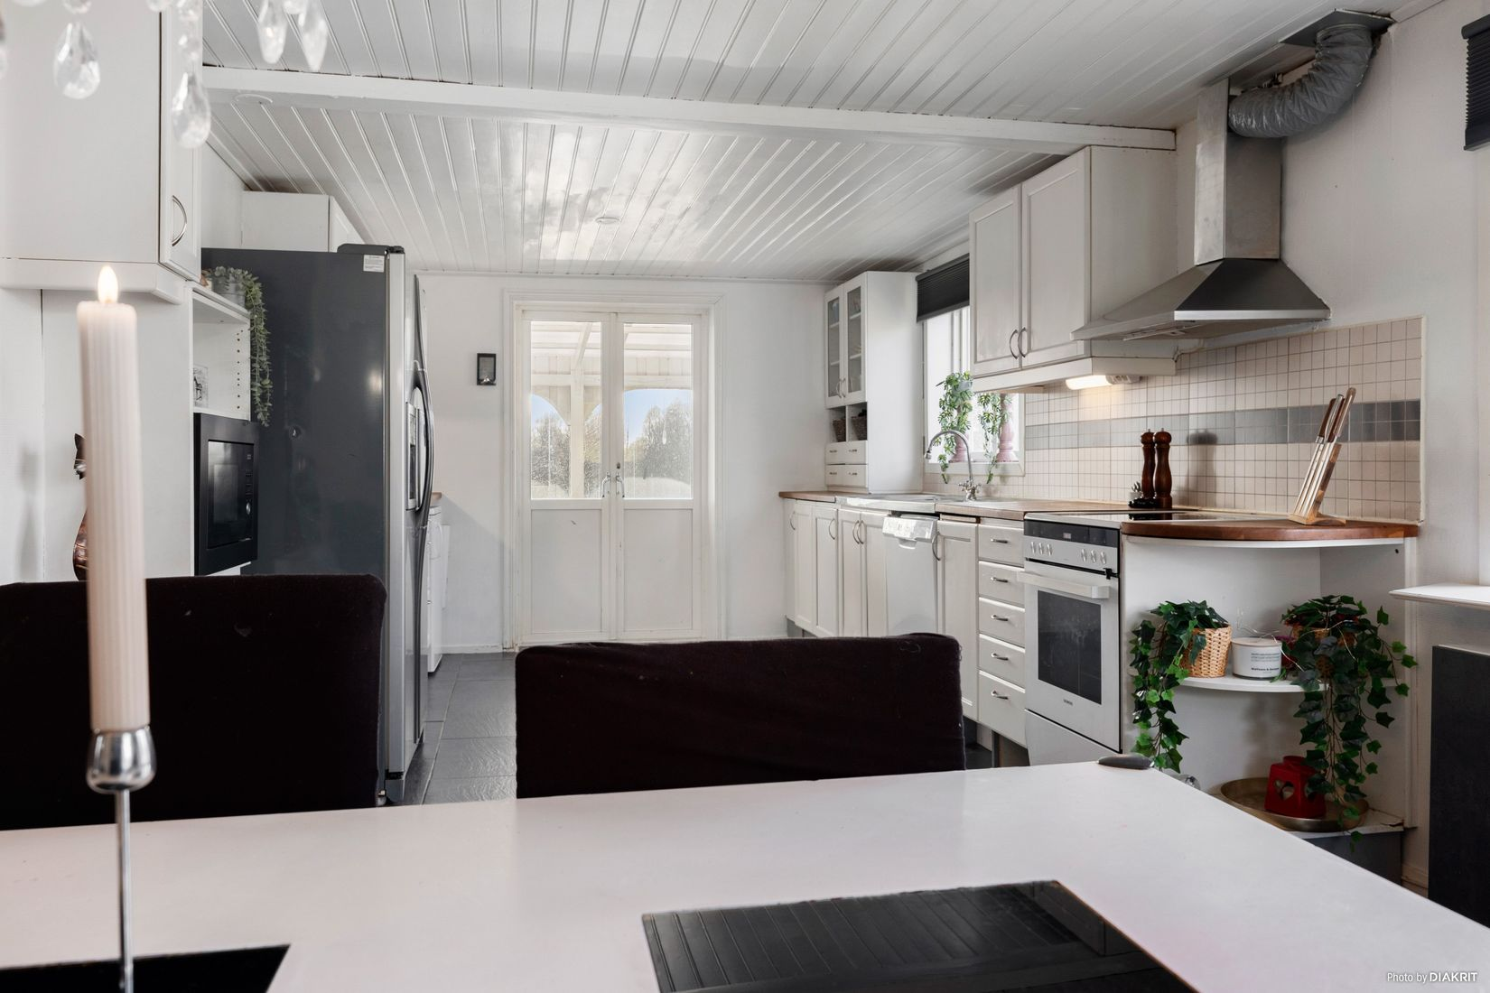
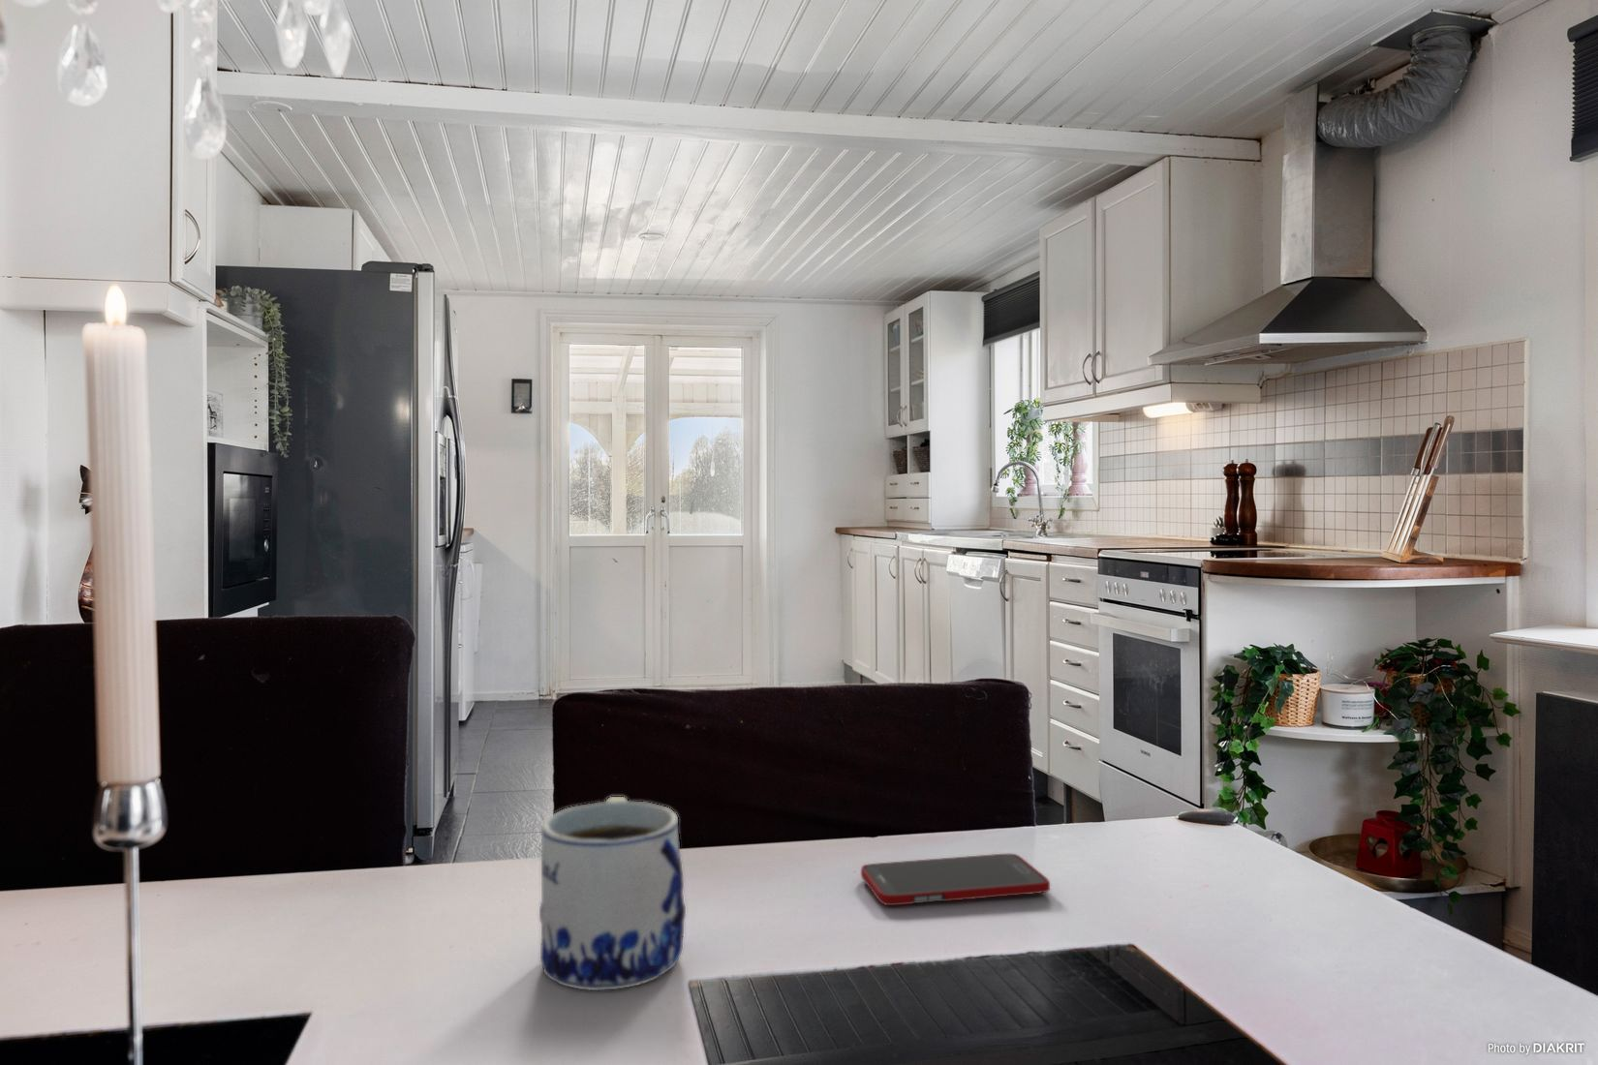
+ cell phone (954, 878)
+ mug (610, 882)
